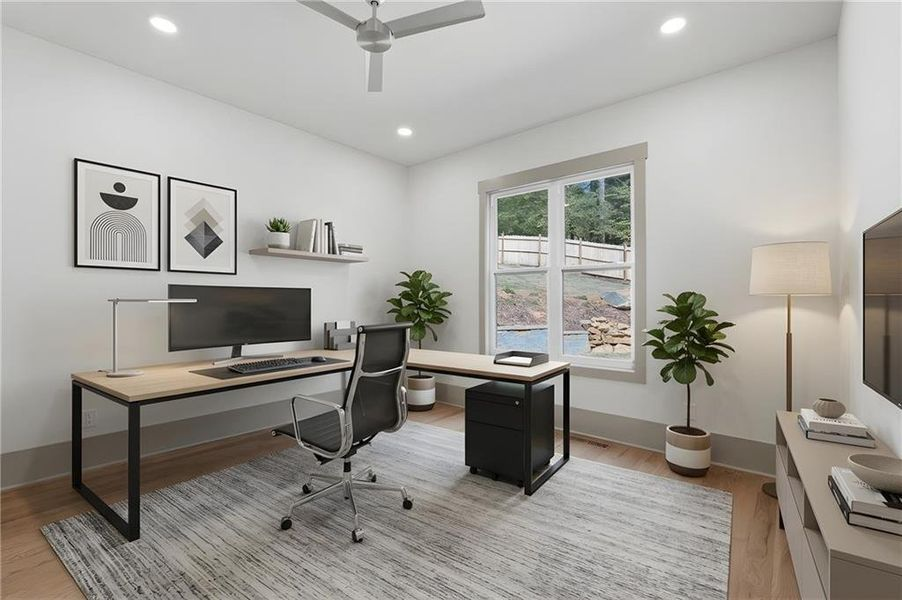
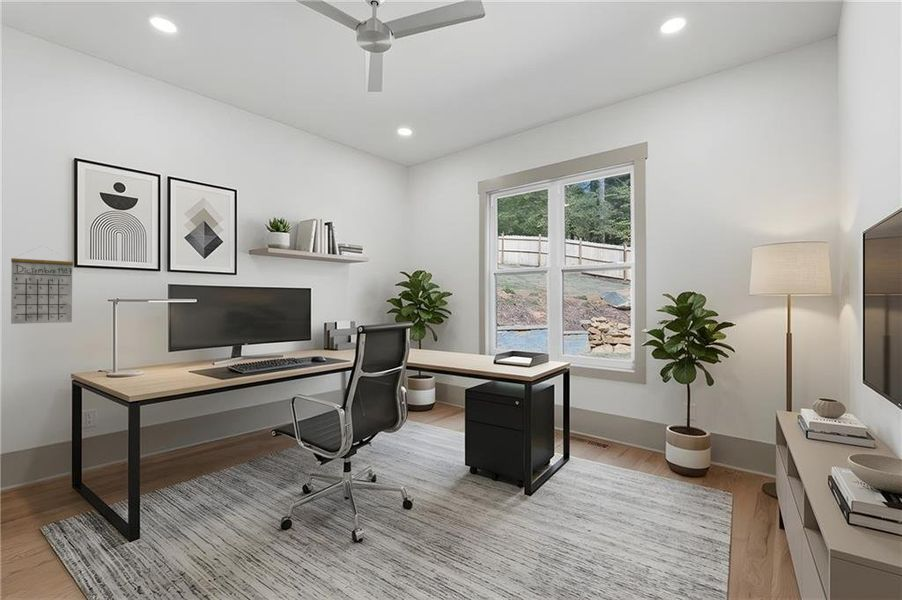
+ calendar (43, 284)
